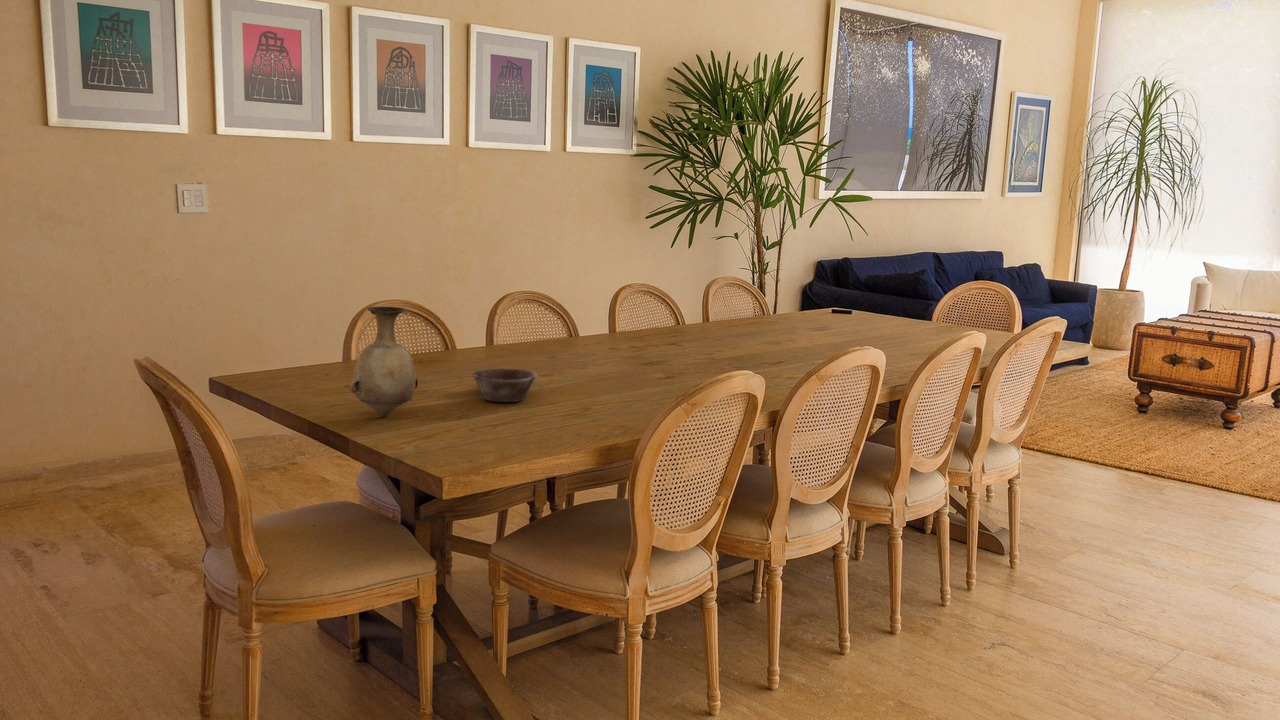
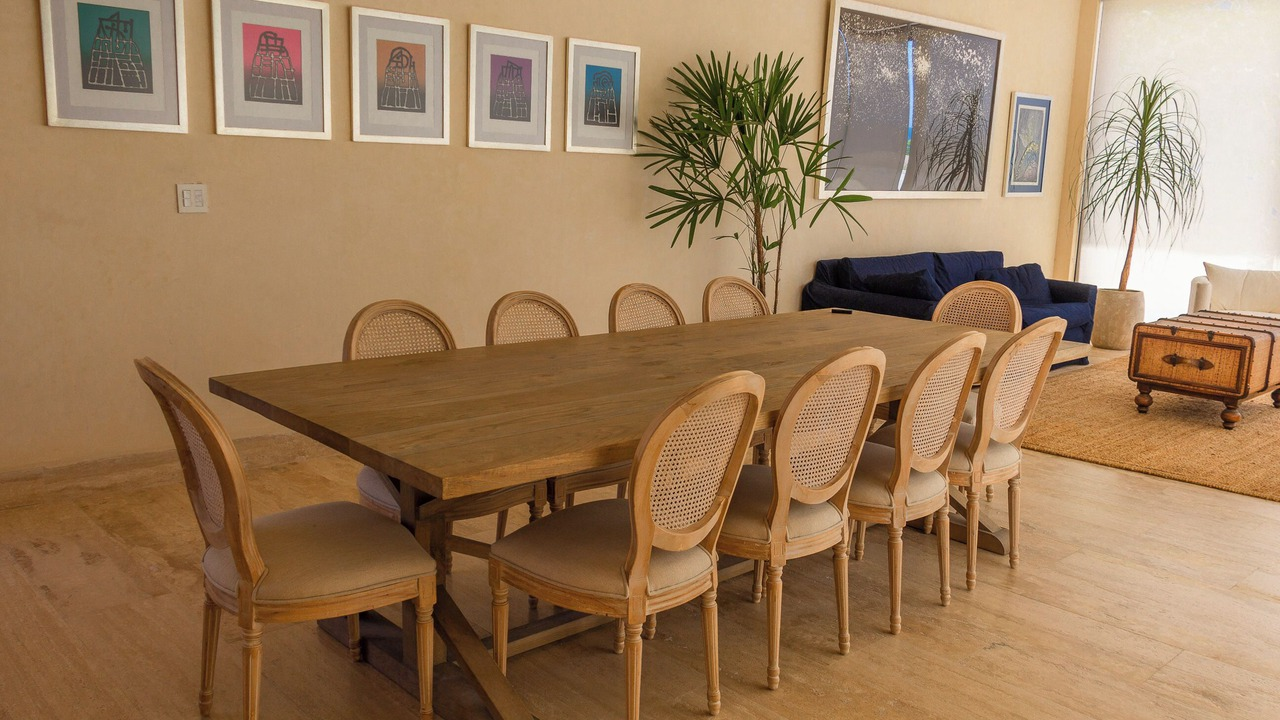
- bowl (504, 383)
- vase (384, 362)
